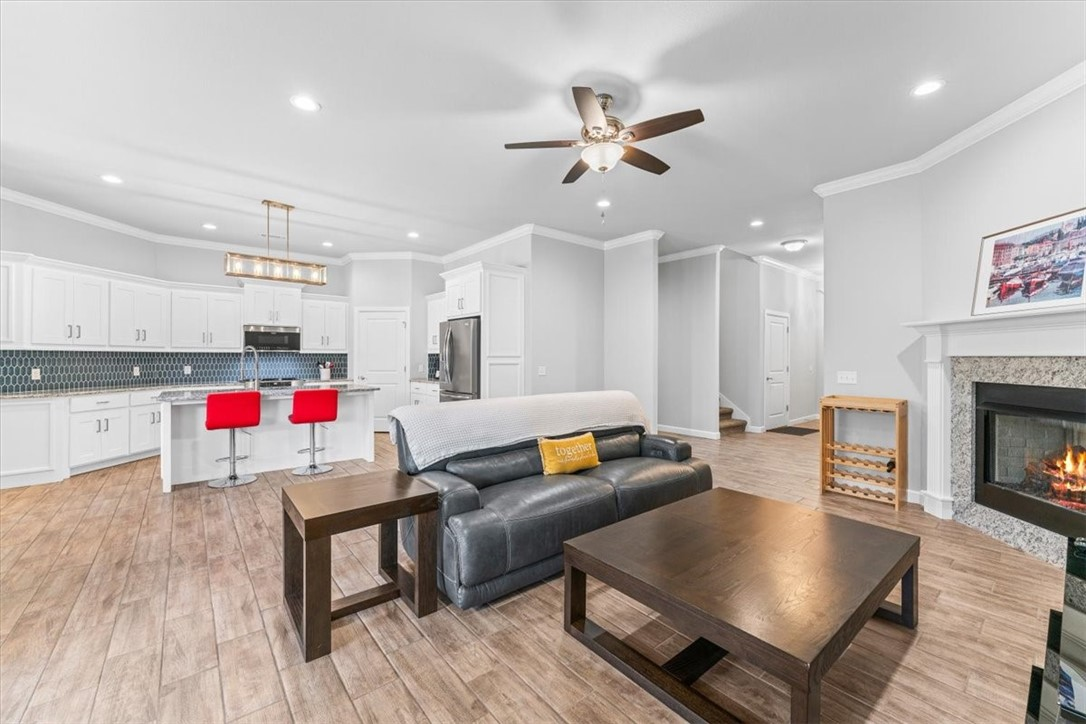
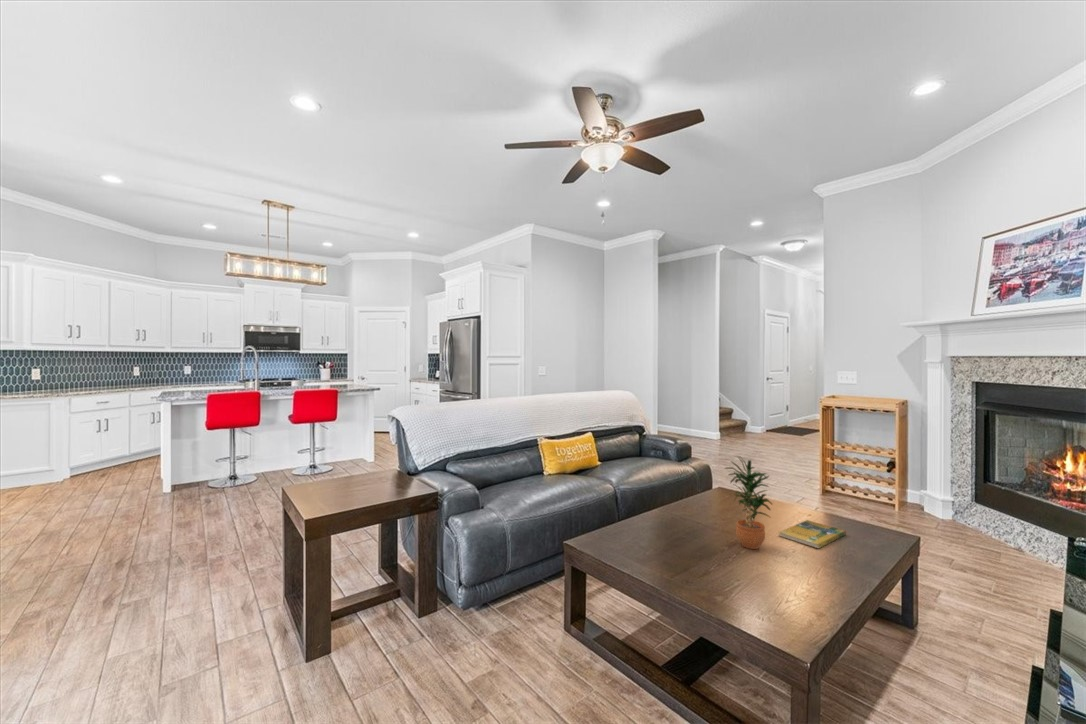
+ potted plant (748, 500)
+ booklet (812, 533)
